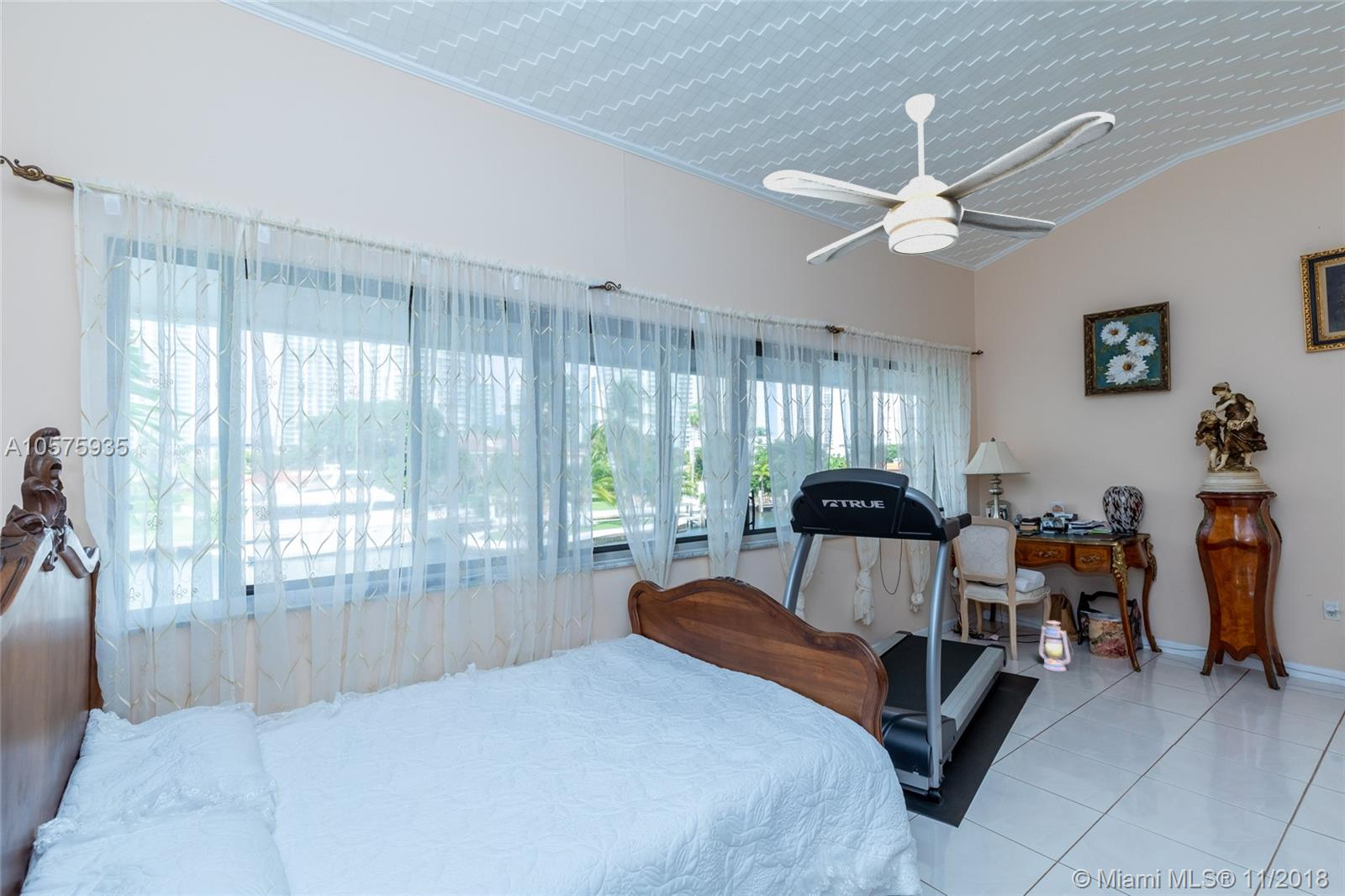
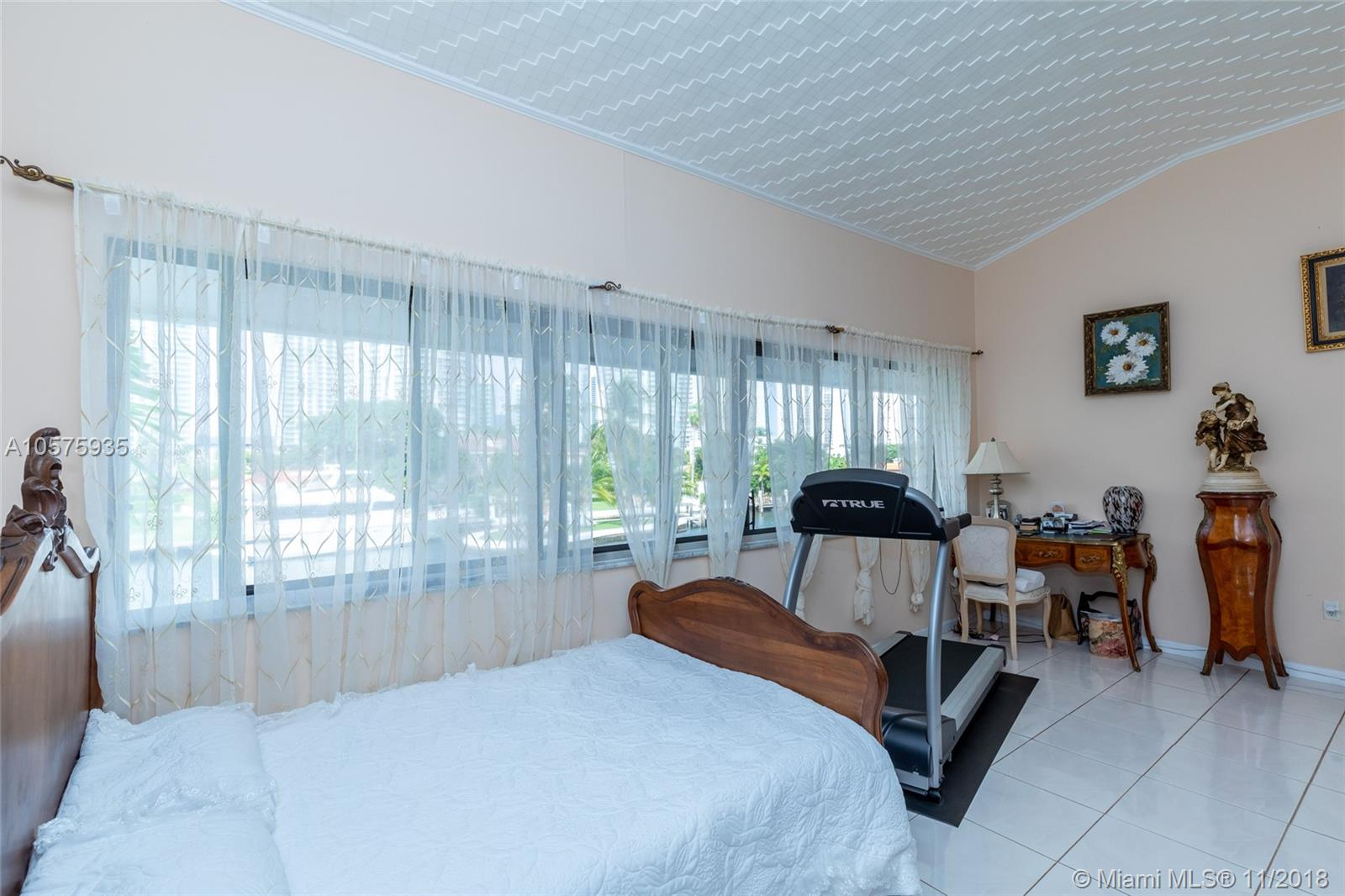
- ceiling fan (921, 173)
- lantern (1054, 644)
